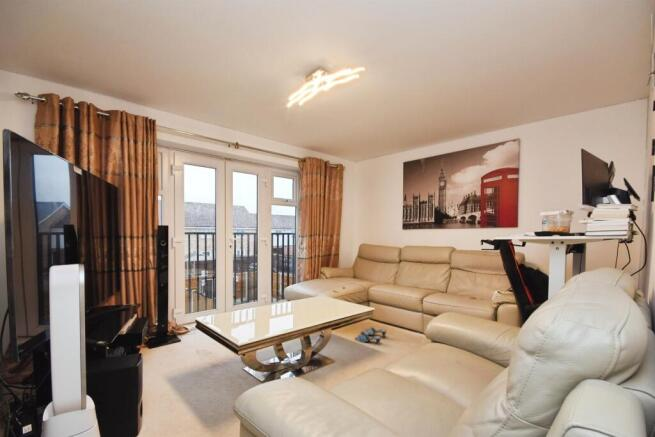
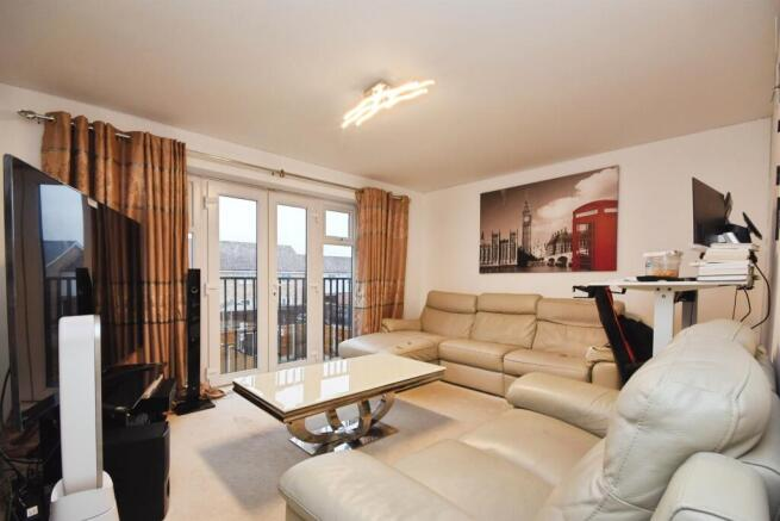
- slippers (370, 334)
